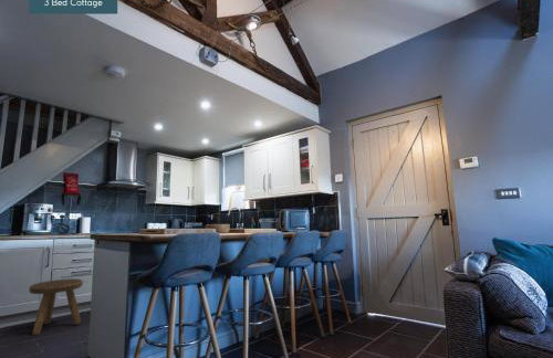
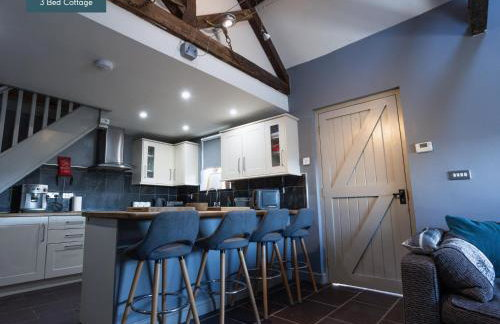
- stool (53, 305)
